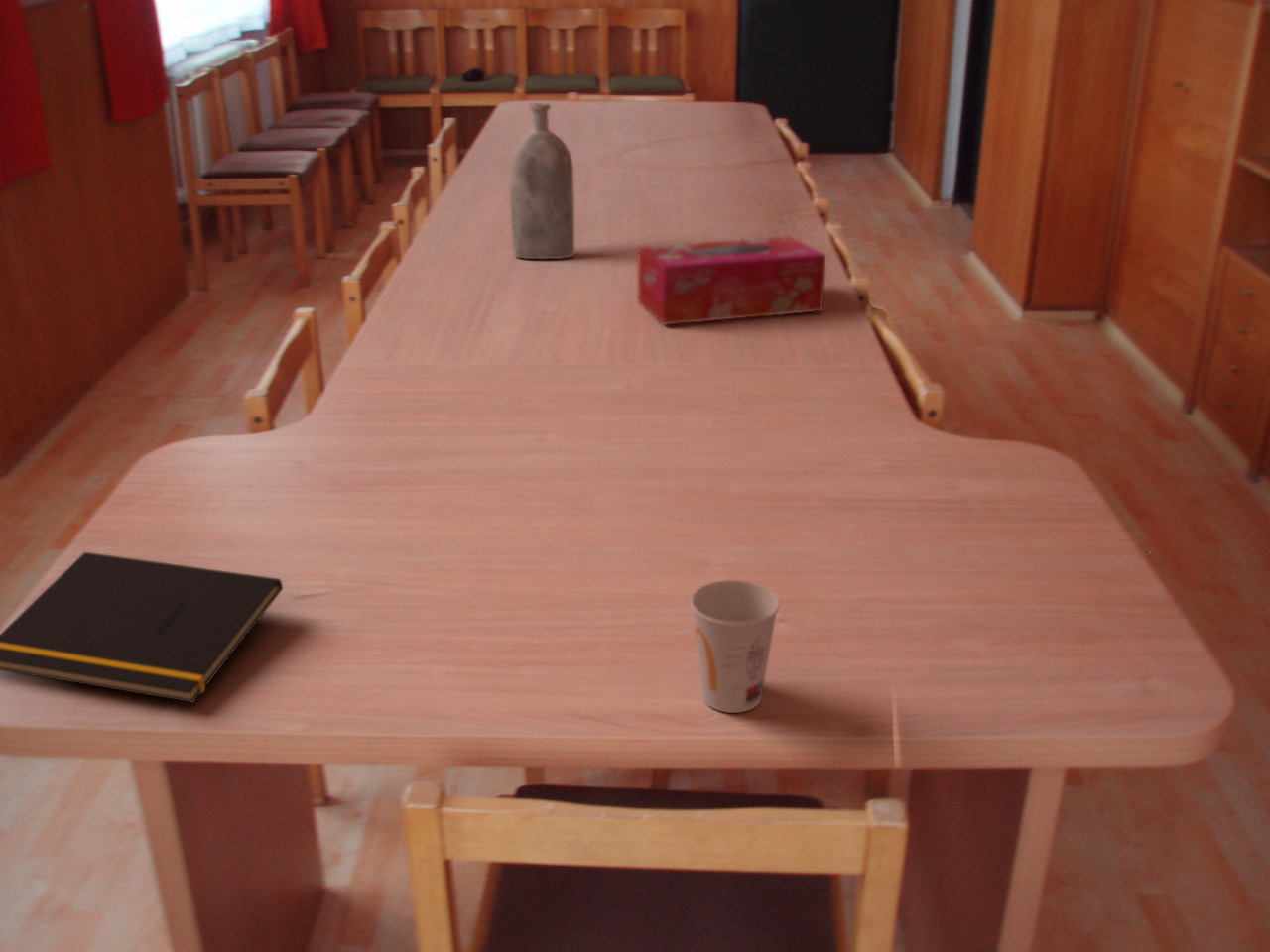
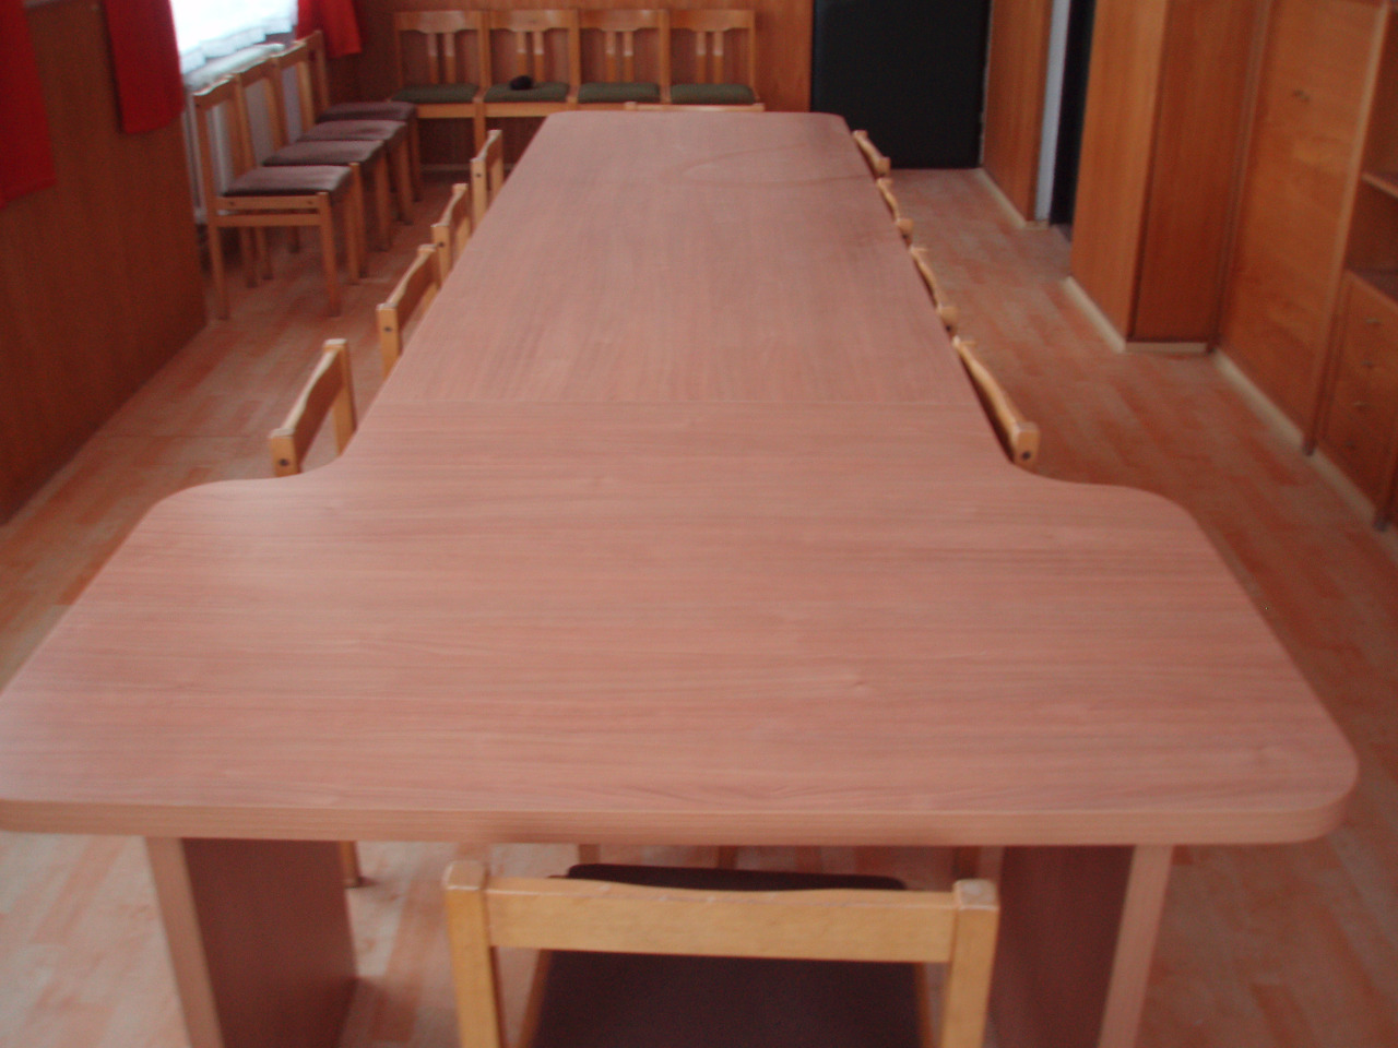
- cup (733, 649)
- tissue box (729, 279)
- bottle (541, 181)
- notepad (135, 621)
